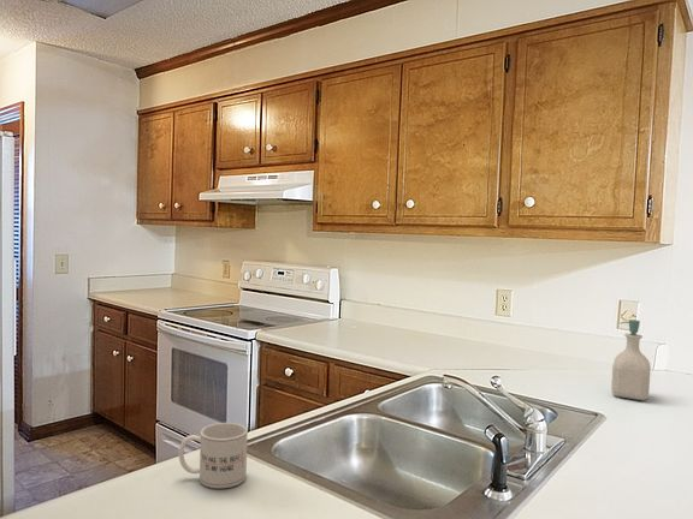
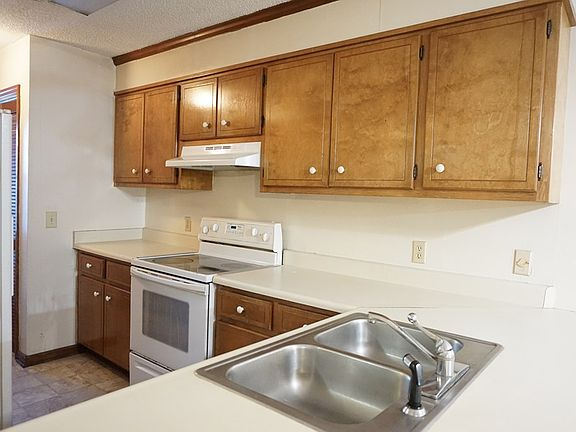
- soap bottle (632, 358)
- mug (213, 453)
